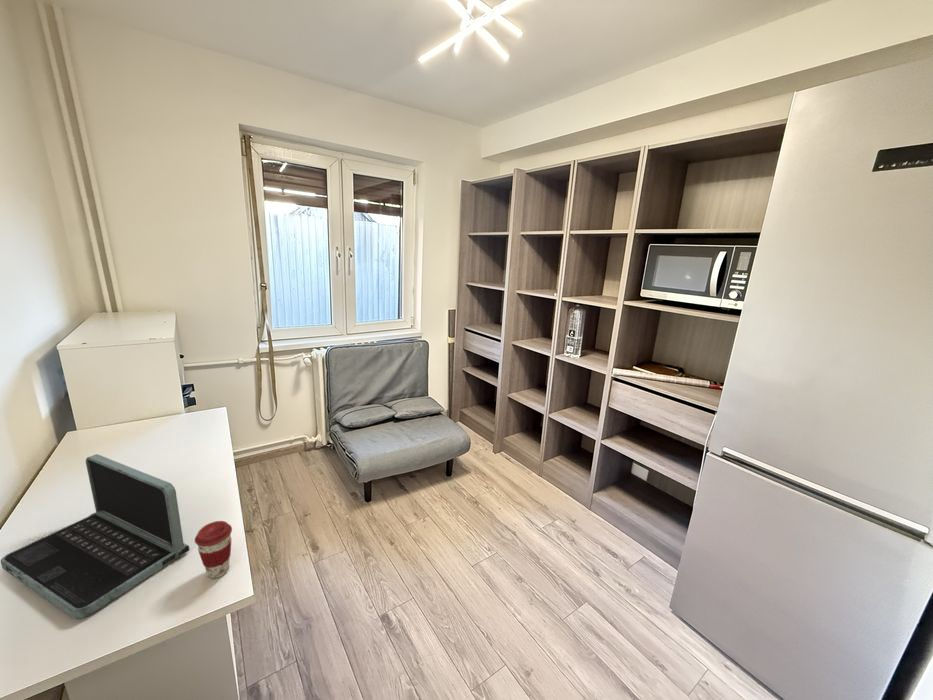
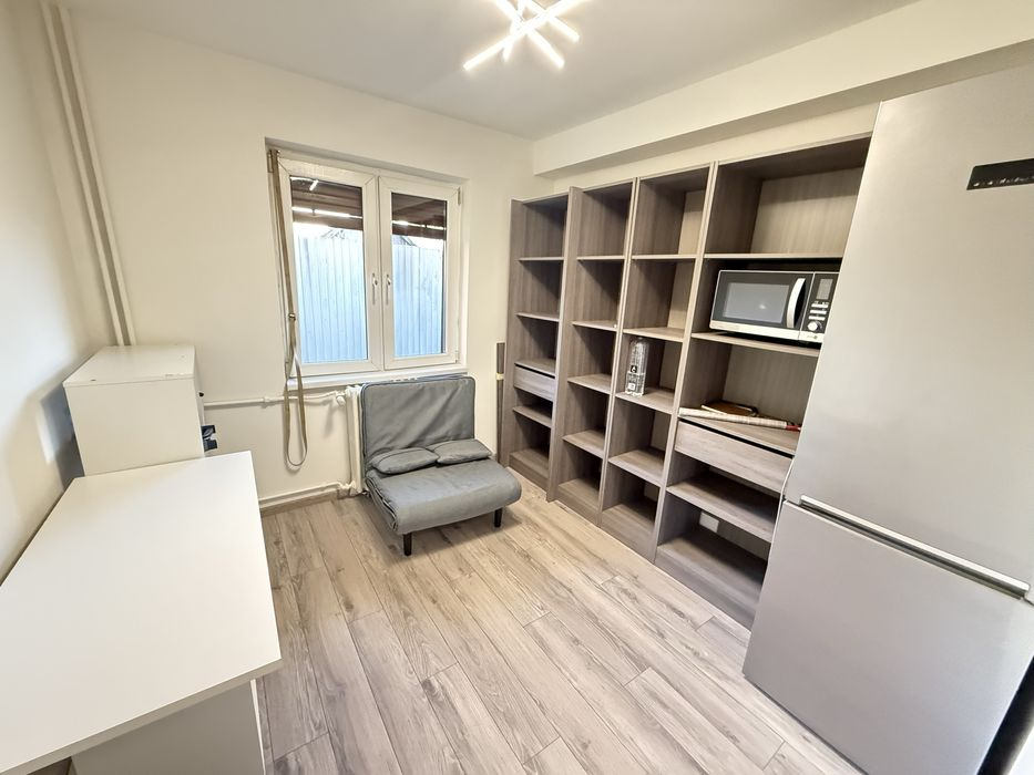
- coffee cup (215, 550)
- laptop (96, 518)
